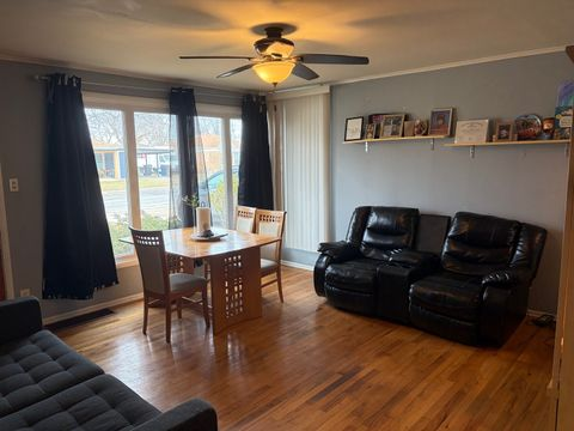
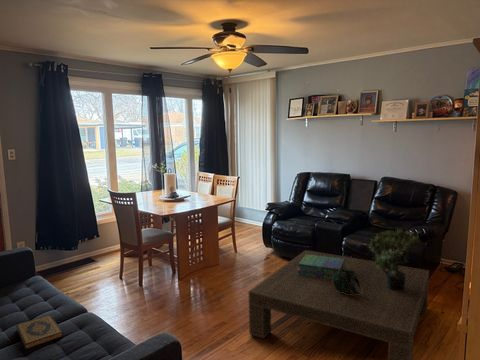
+ stack of books (321, 266)
+ coffee table (343, 300)
+ decorative bowl (346, 281)
+ potted plant (397, 257)
+ hardback book (39, 330)
